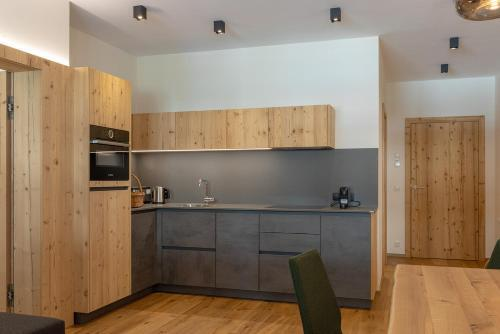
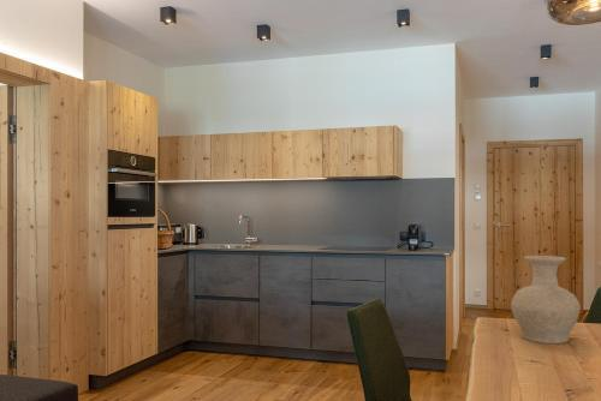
+ vase (545, 298)
